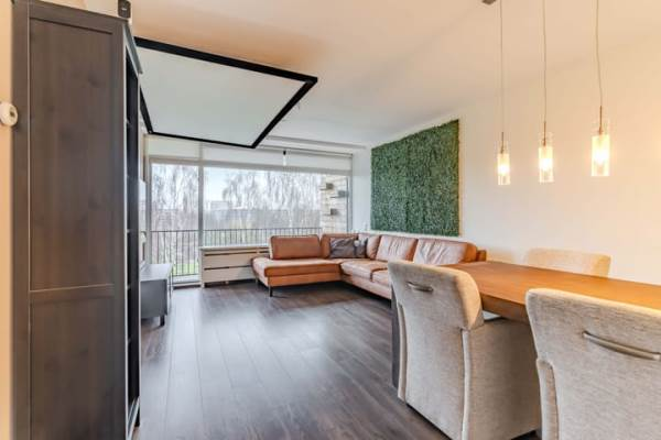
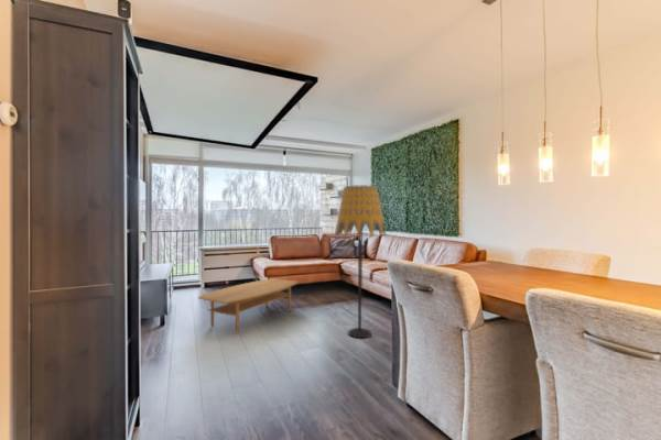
+ floor lamp (359, 260)
+ coffee table (253, 302)
